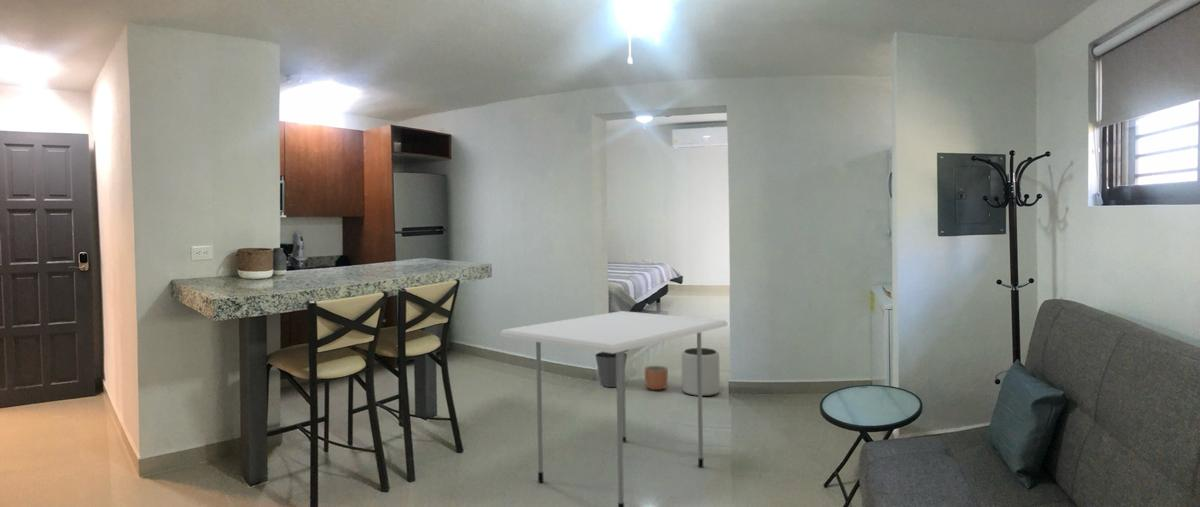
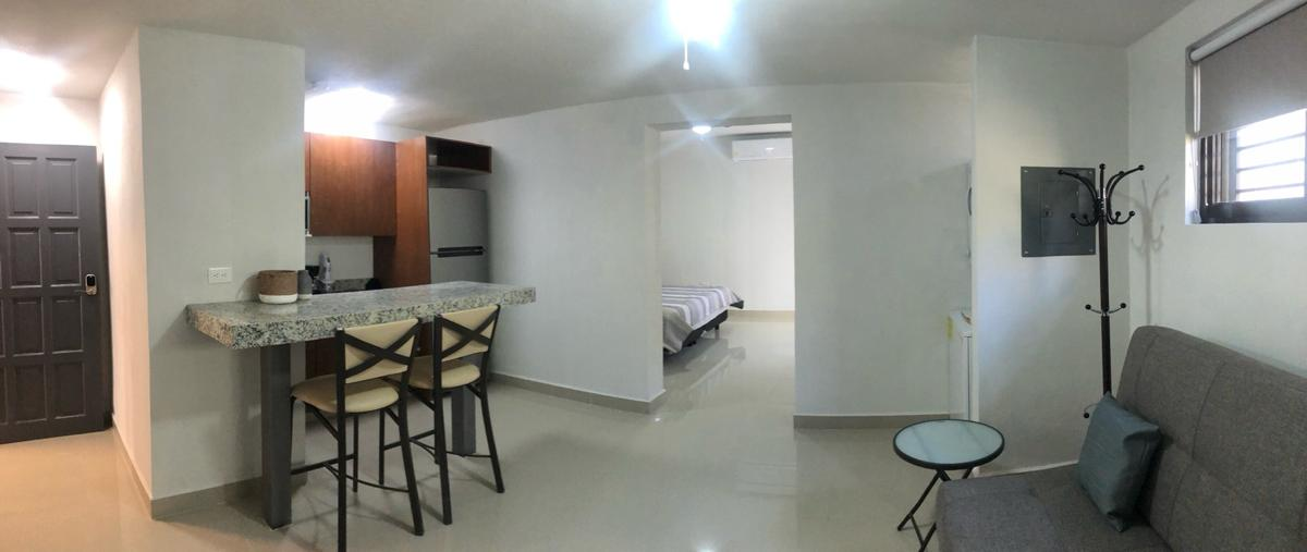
- planter (656, 378)
- plant pot (702, 371)
- trash can (611, 361)
- dining table (619, 399)
